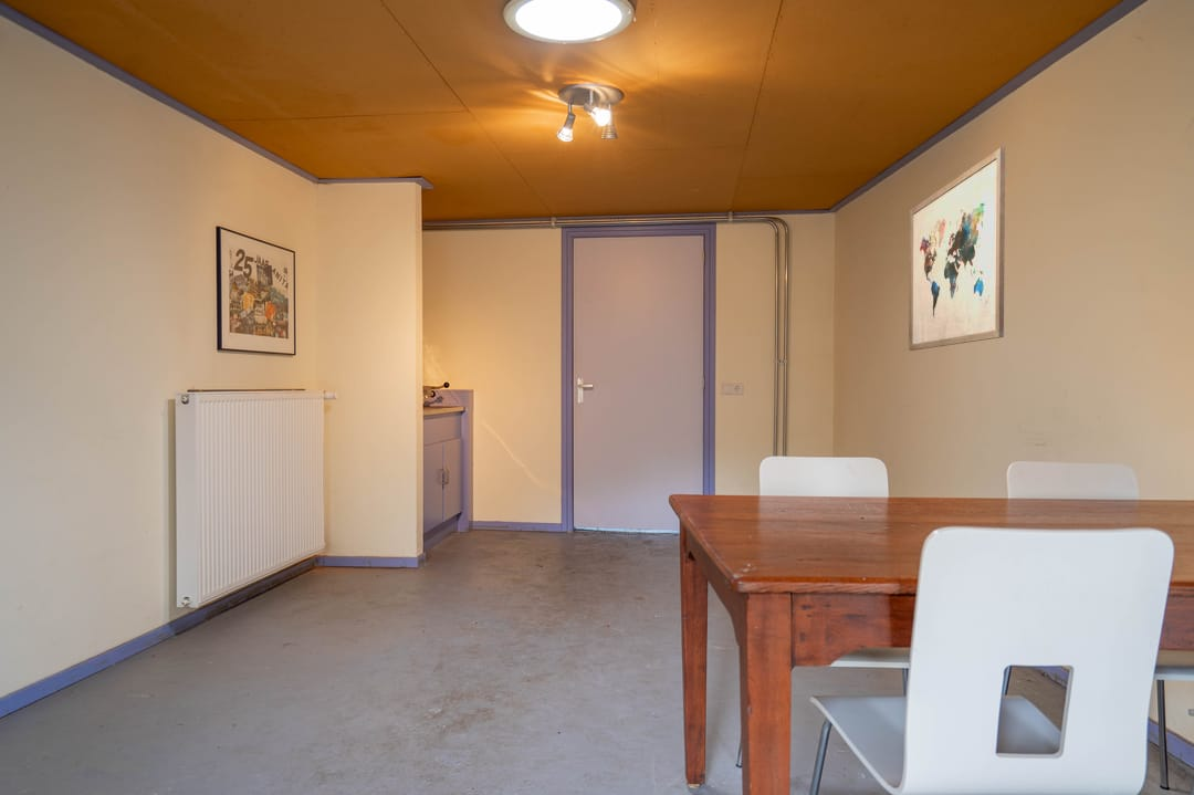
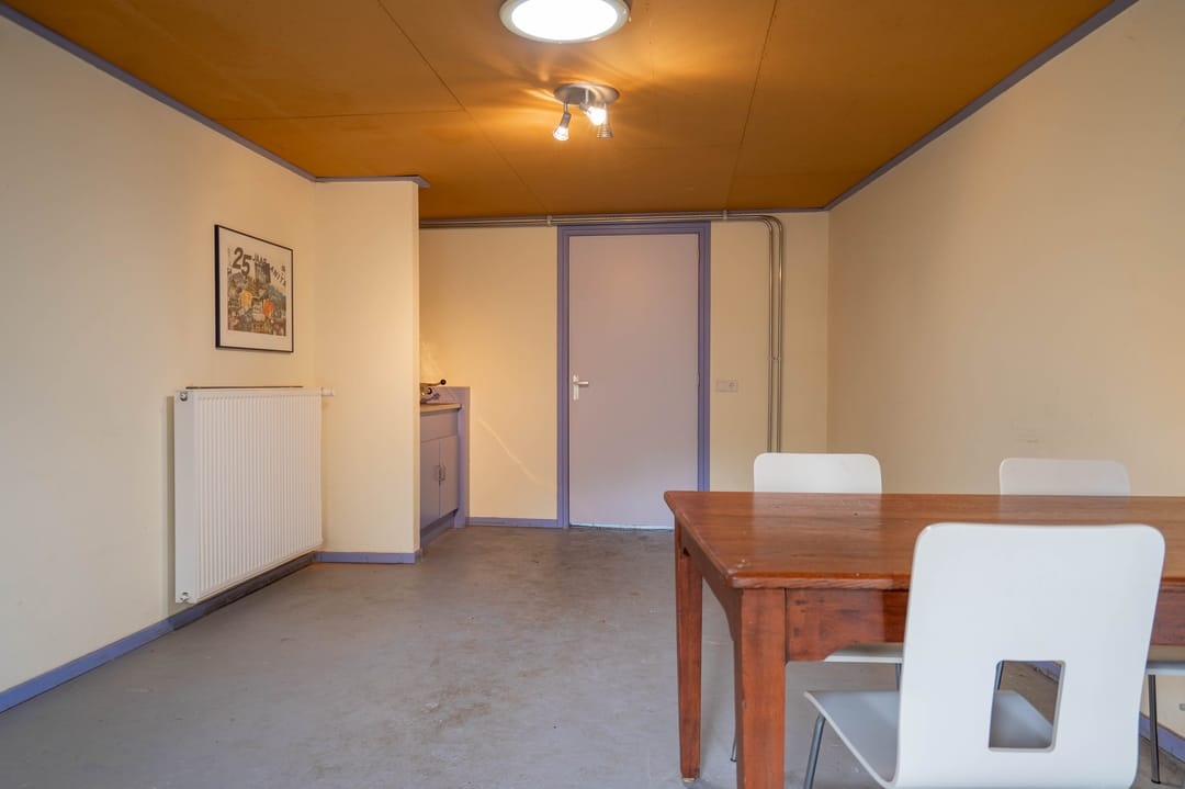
- wall art (949, 264)
